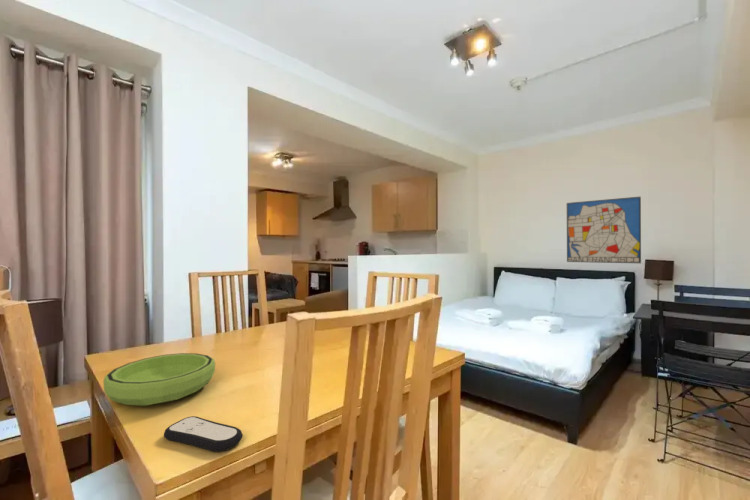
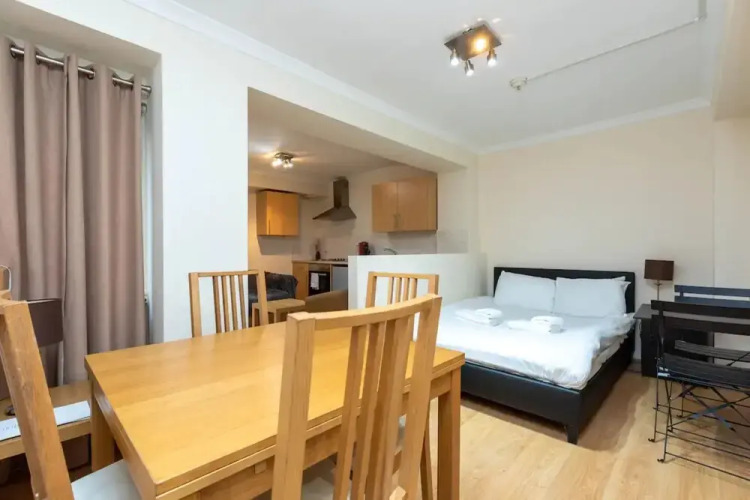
- remote control (204, 433)
- wall art (601, 231)
- bowl (163, 379)
